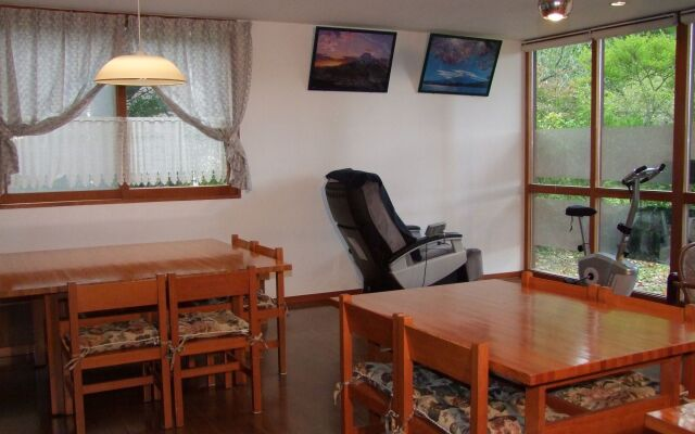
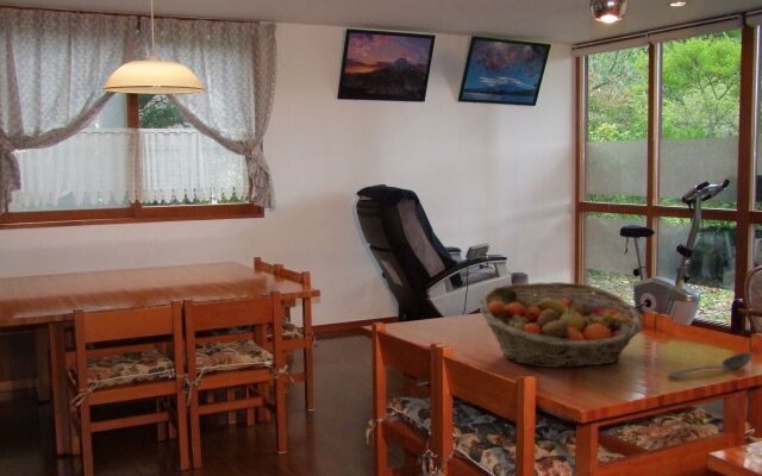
+ fruit basket (558, 322)
+ stirrer (710, 367)
